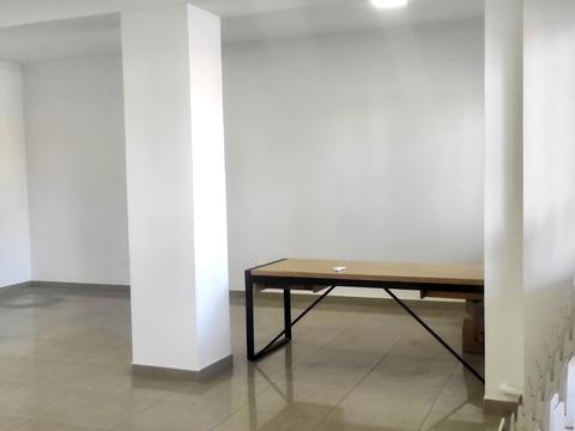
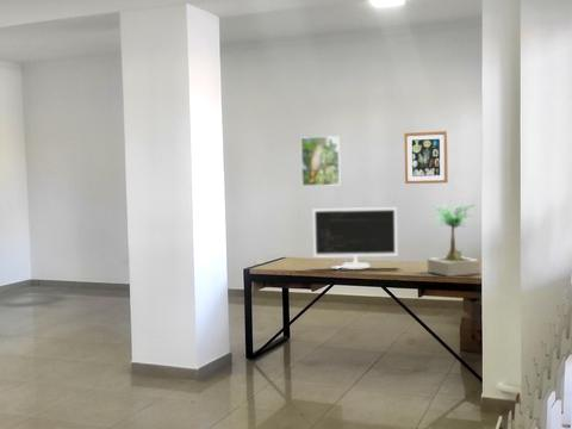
+ potted plant (452, 237)
+ wall art (425, 157)
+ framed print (321, 161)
+ computer monitor (355, 237)
